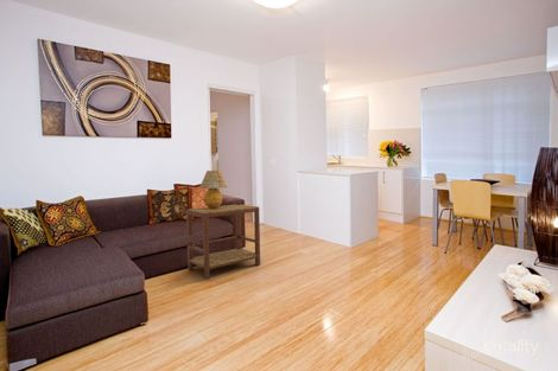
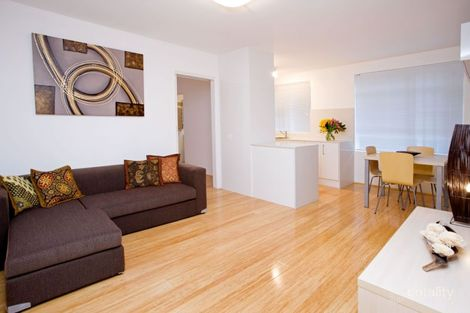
- table lamp (213, 188)
- side table (223, 238)
